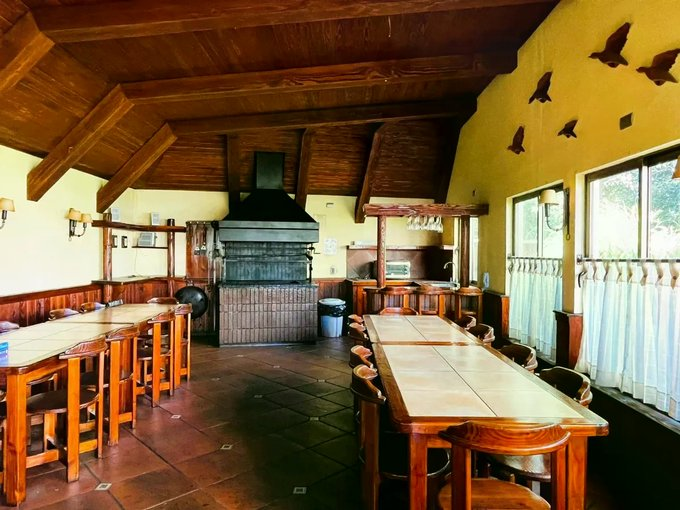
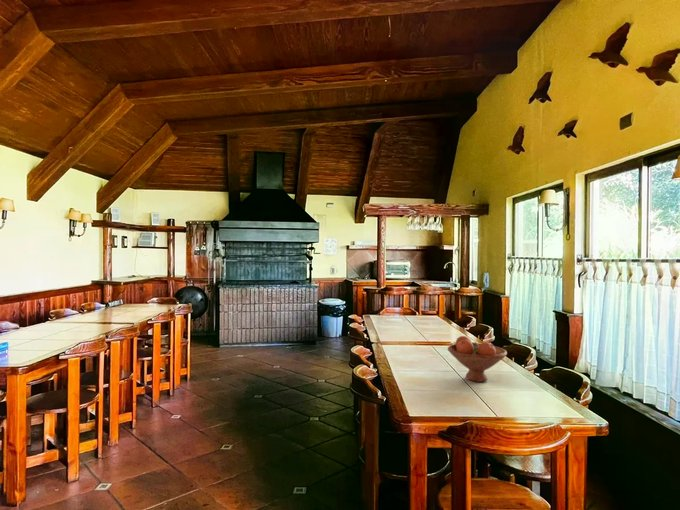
+ fruit bowl (476, 358)
